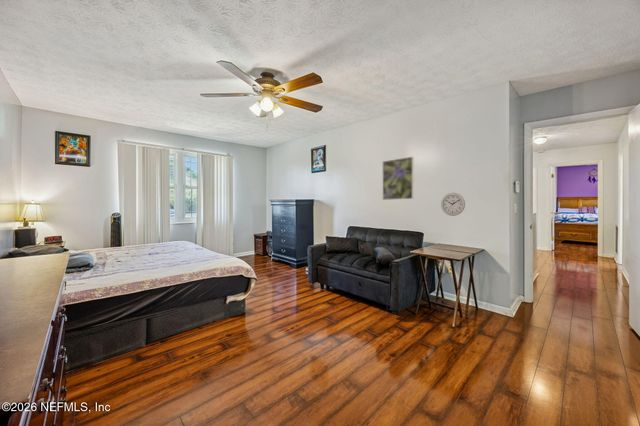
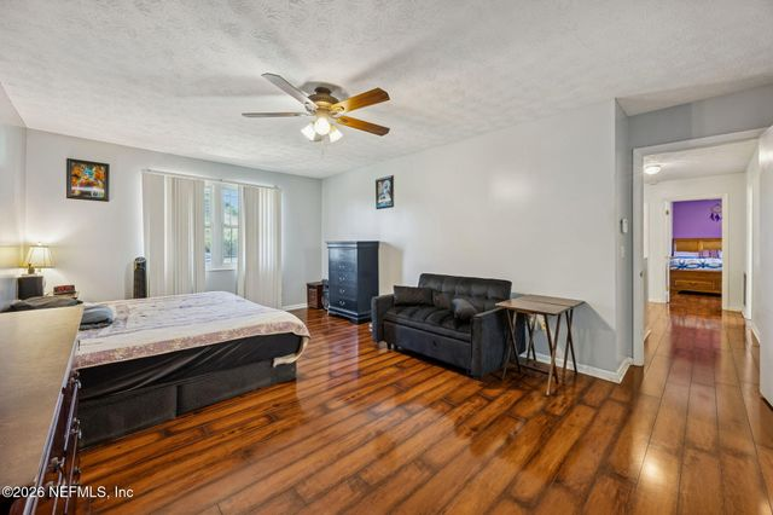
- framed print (397, 179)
- wall clock (452, 204)
